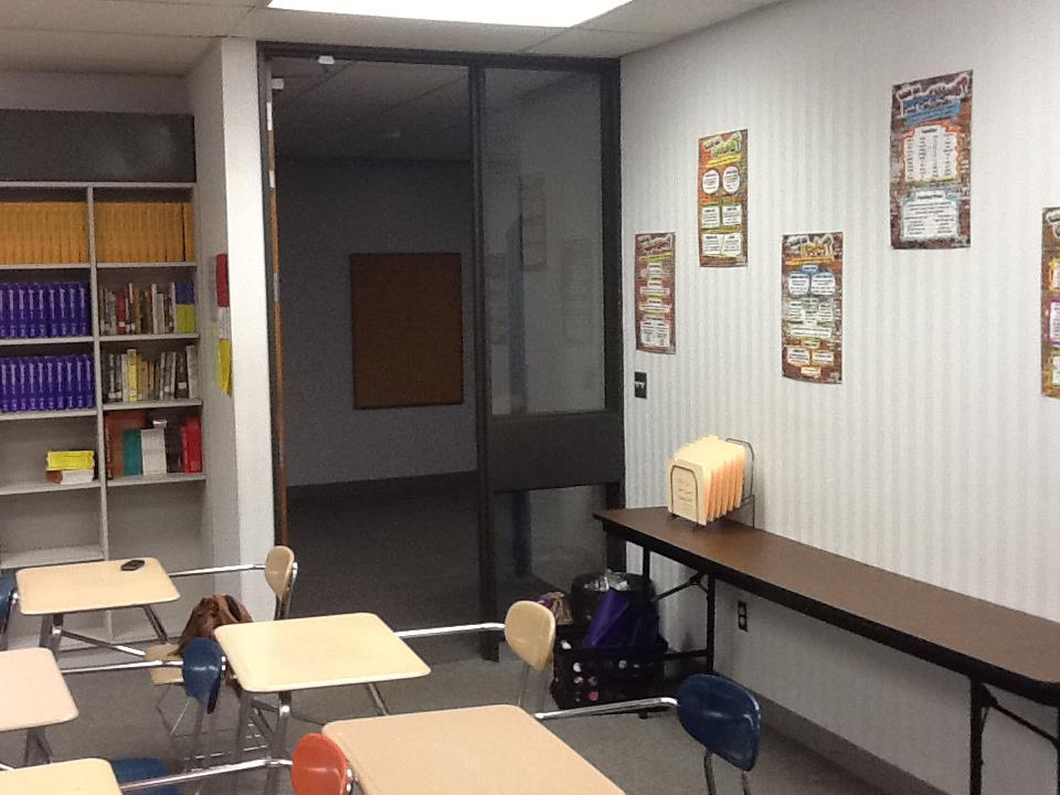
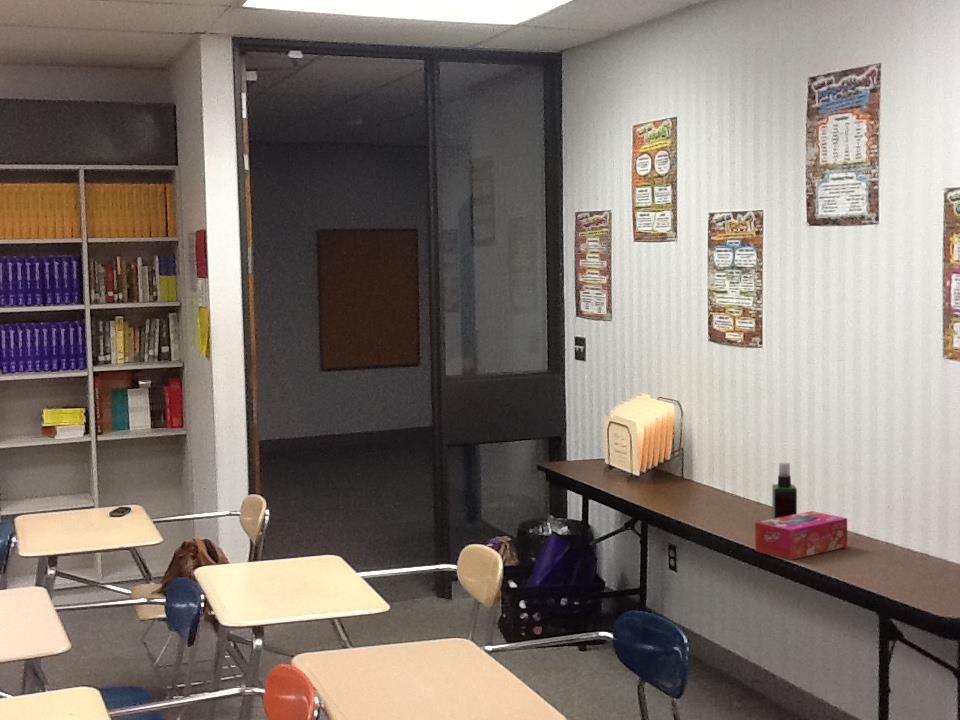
+ tissue box (801, 534)
+ spray bottle (784, 496)
